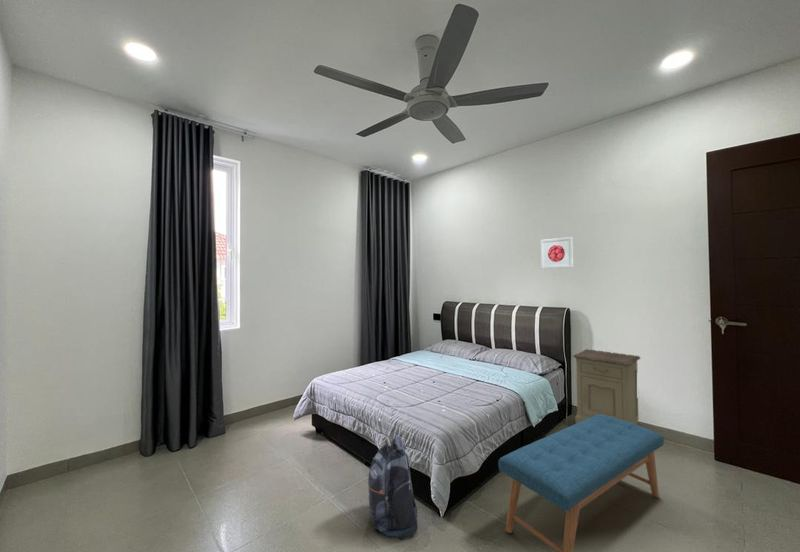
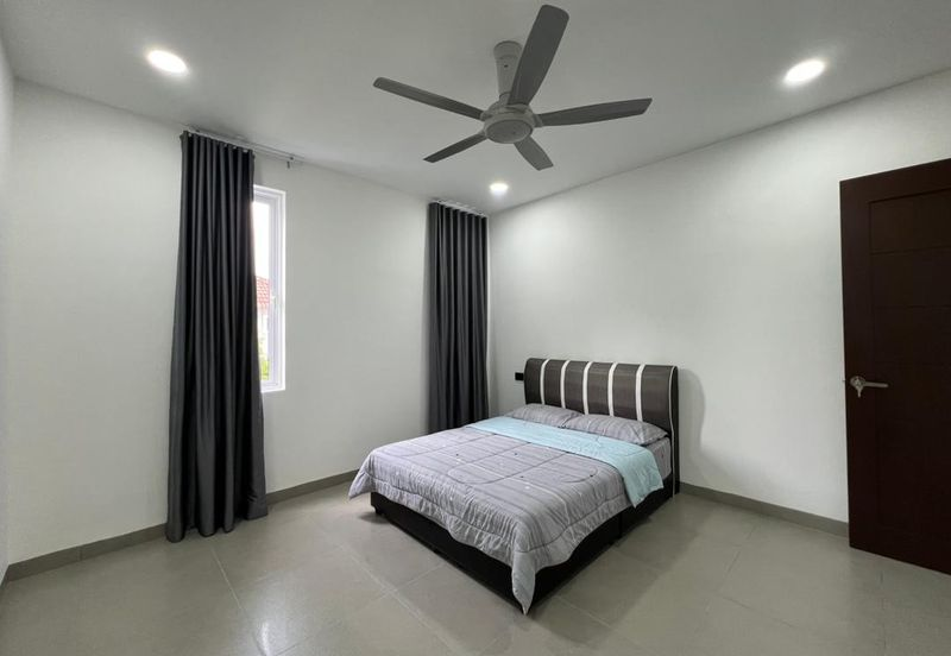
- bench (586, 475)
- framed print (556, 253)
- backpack (396, 479)
- nightstand (605, 393)
